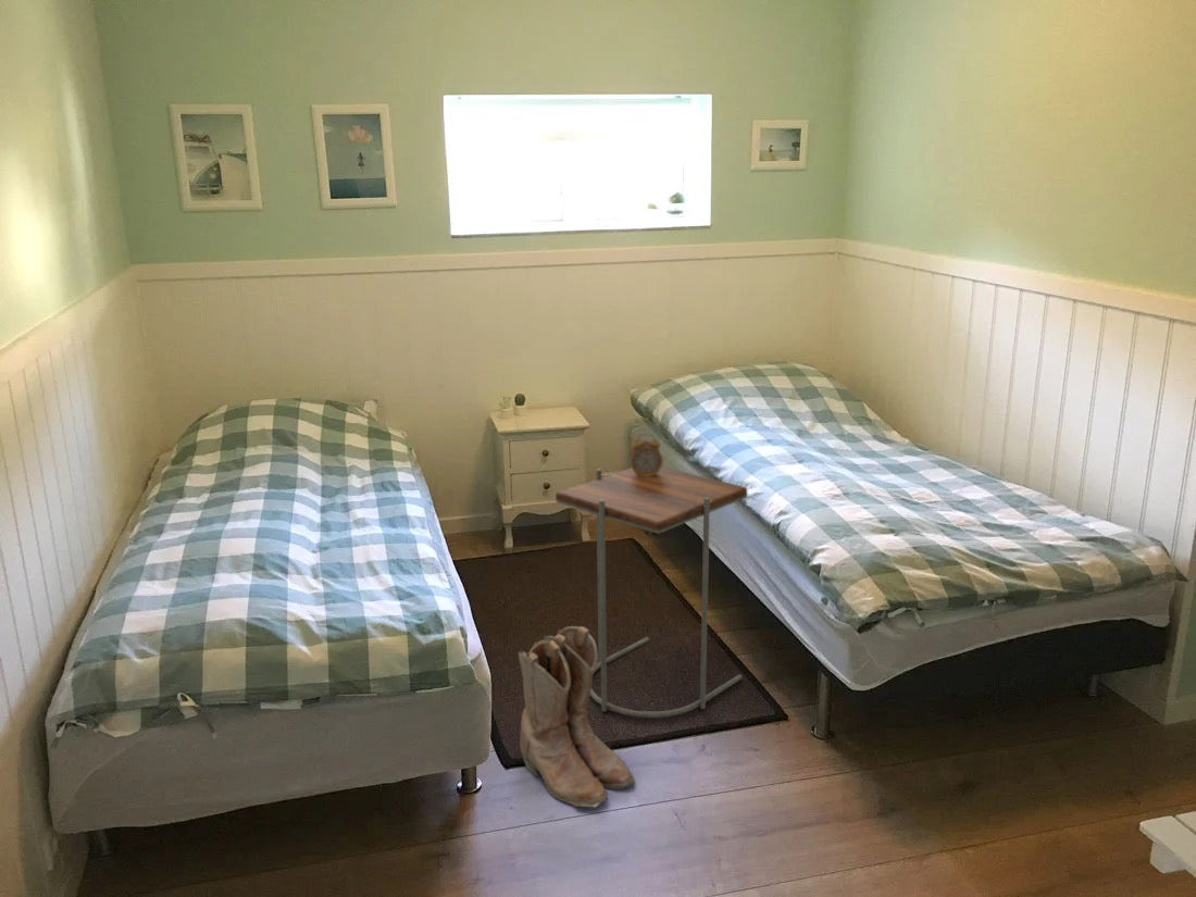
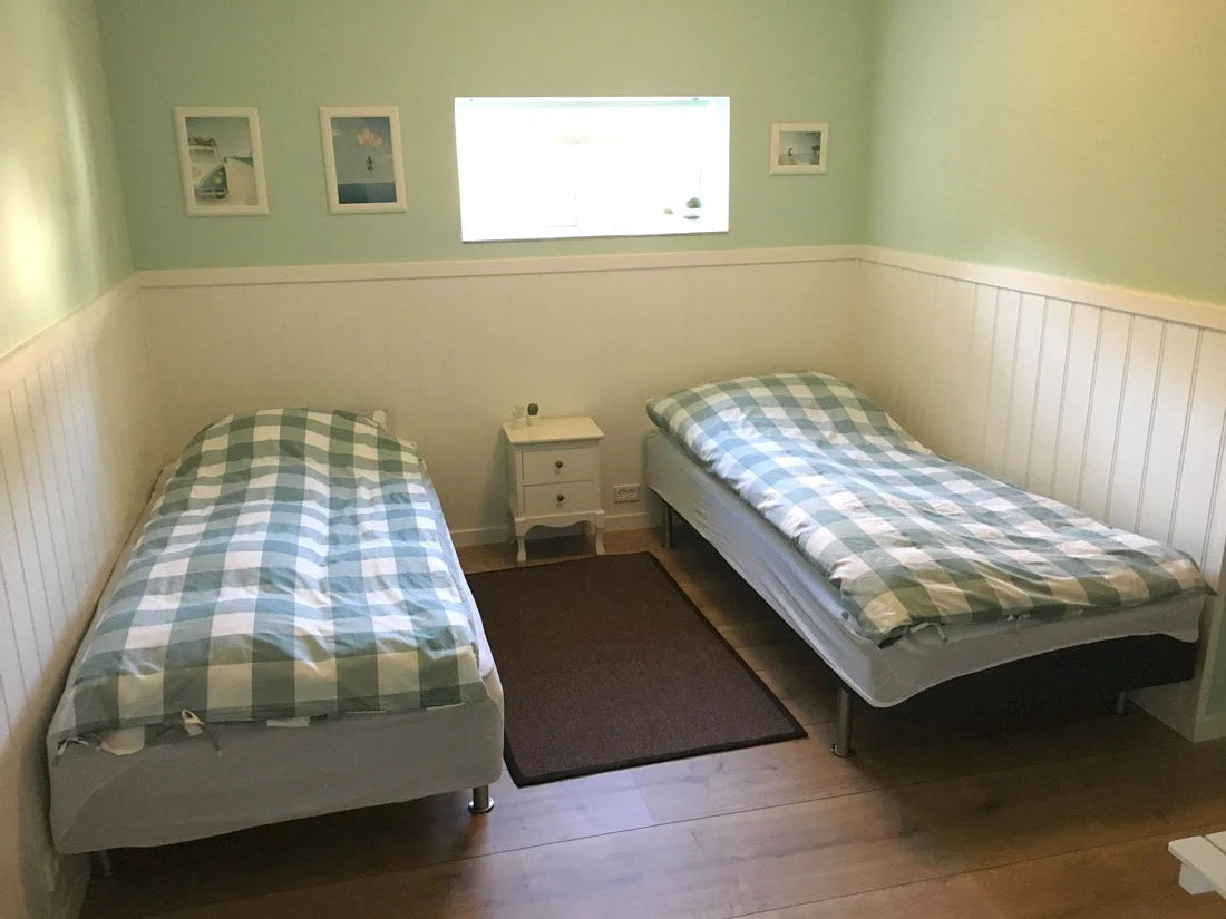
- side table (605, 586)
- alarm clock (646, 452)
- boots (575, 709)
